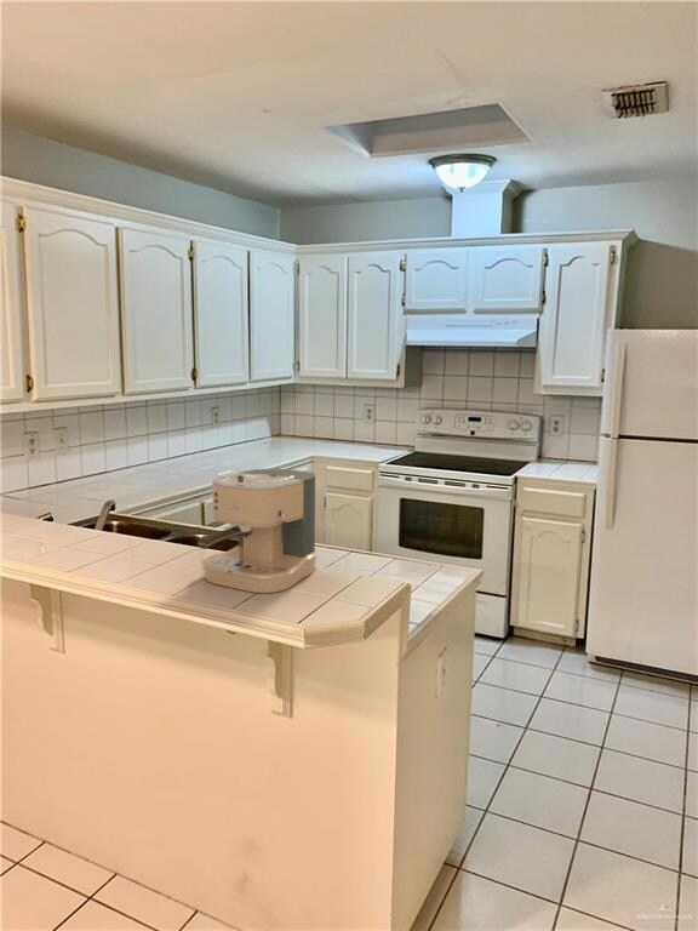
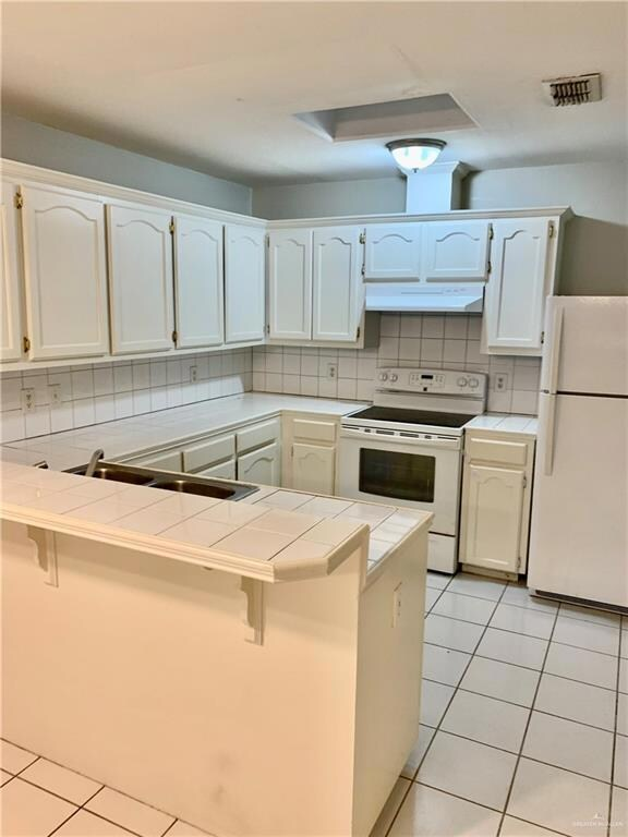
- coffee maker (254, 525)
